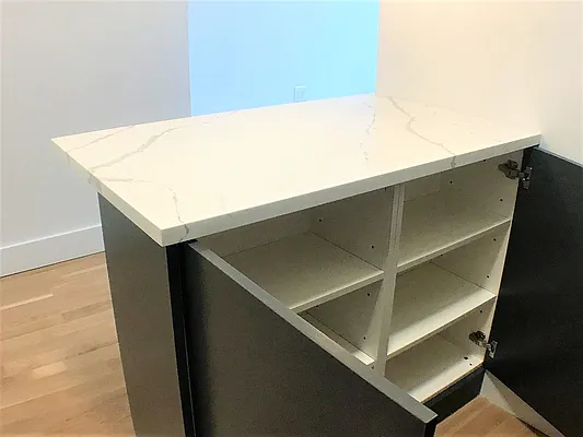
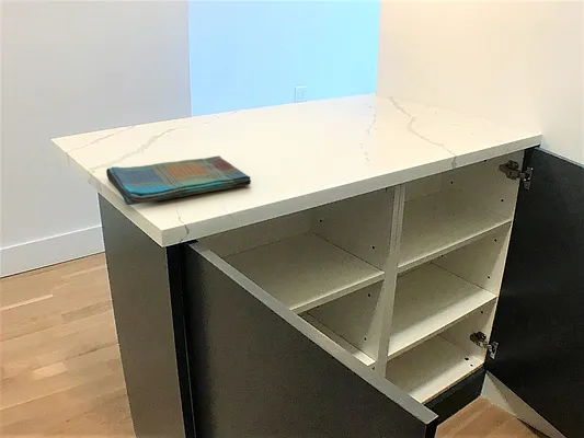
+ dish towel (178, 175)
